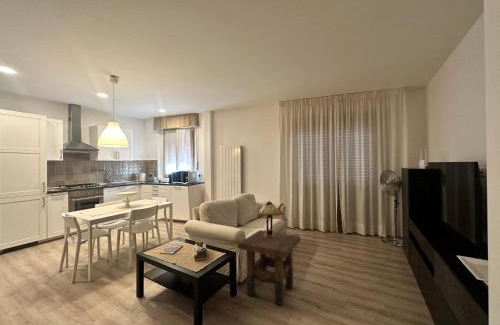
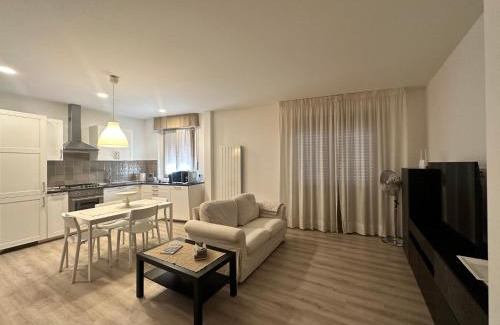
- side table (270, 264)
- table lamp (269, 217)
